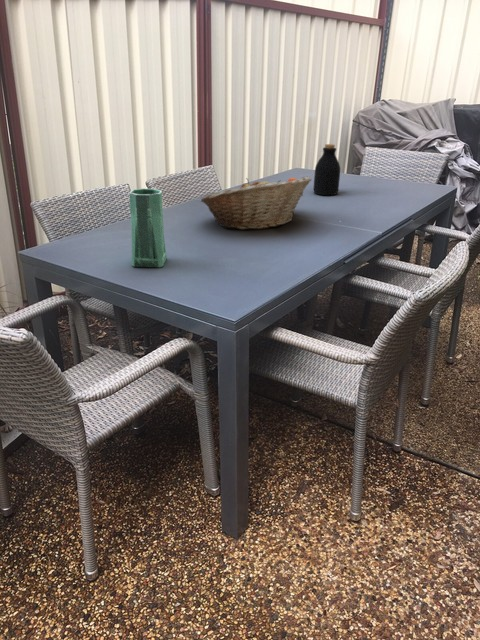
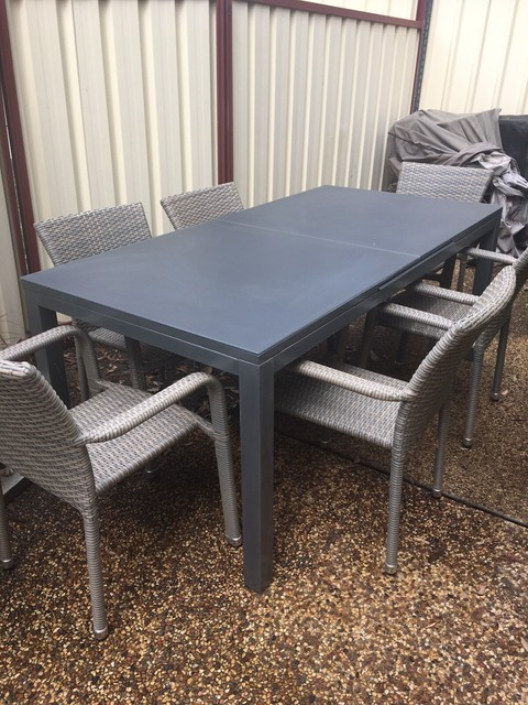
- fruit basket (257, 198)
- vase (147, 227)
- bottle (327, 169)
